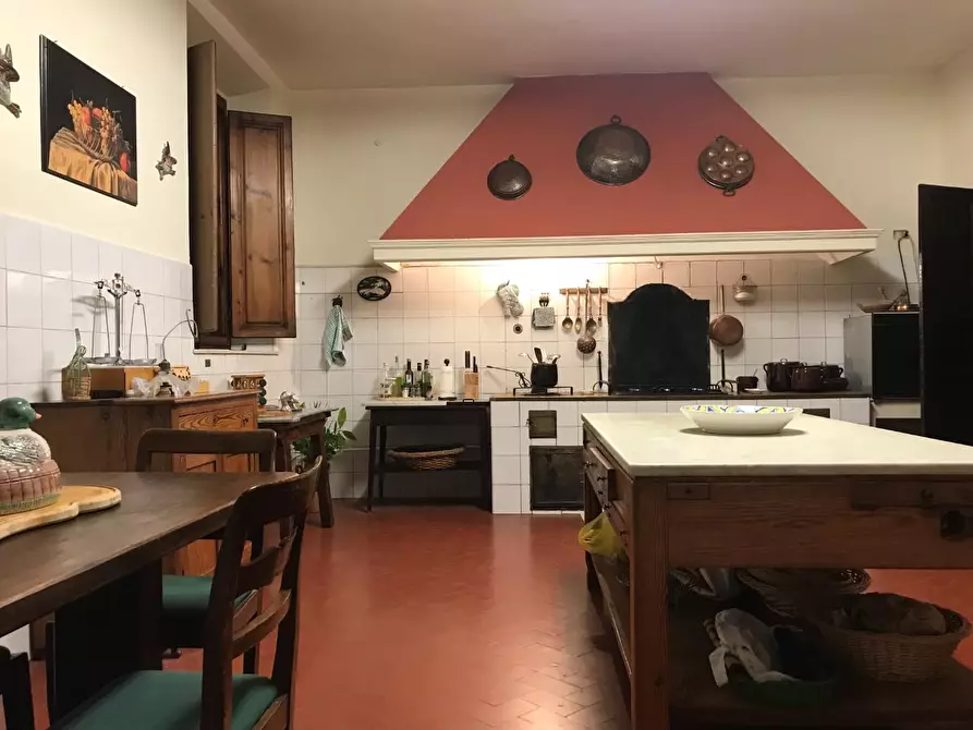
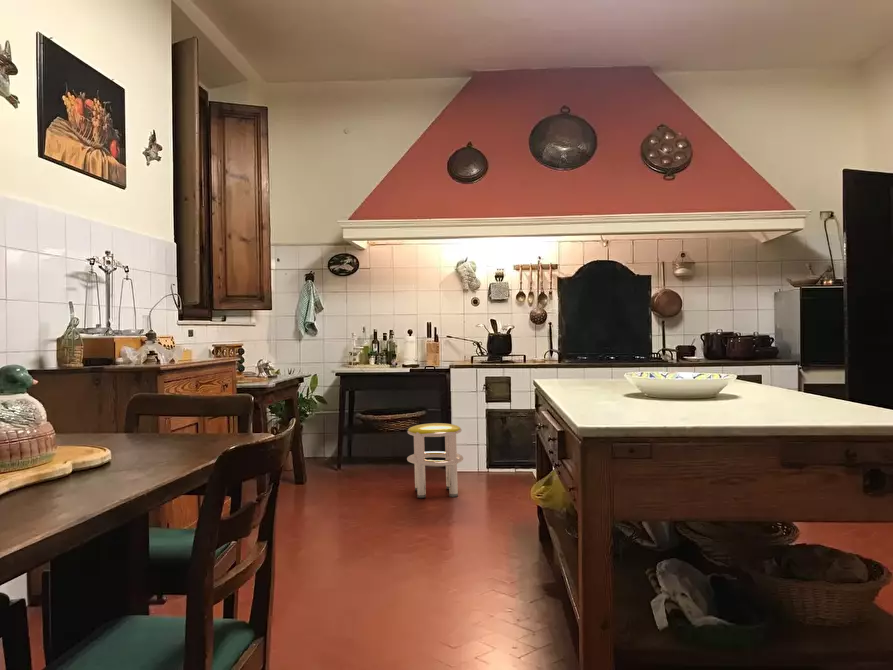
+ stool (435, 460)
